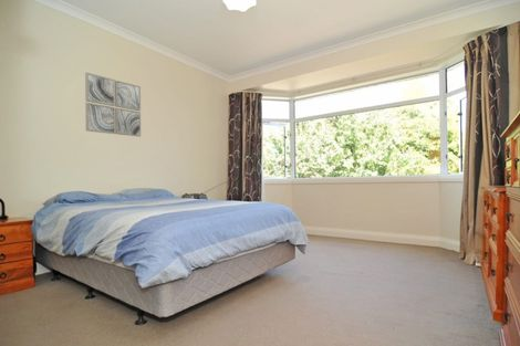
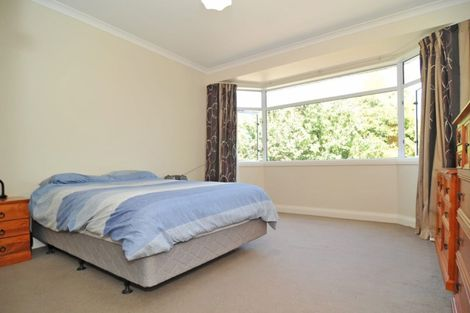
- wall art (115, 106)
